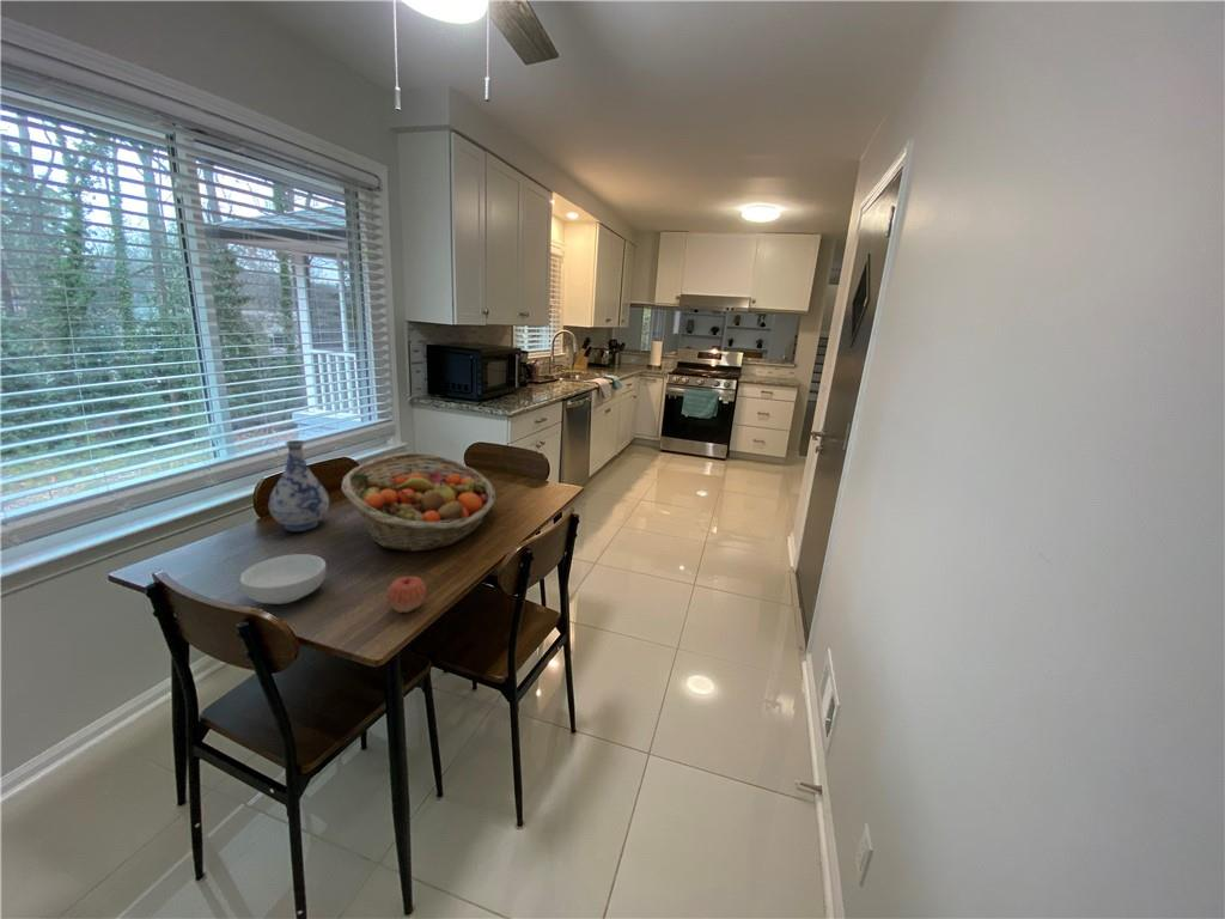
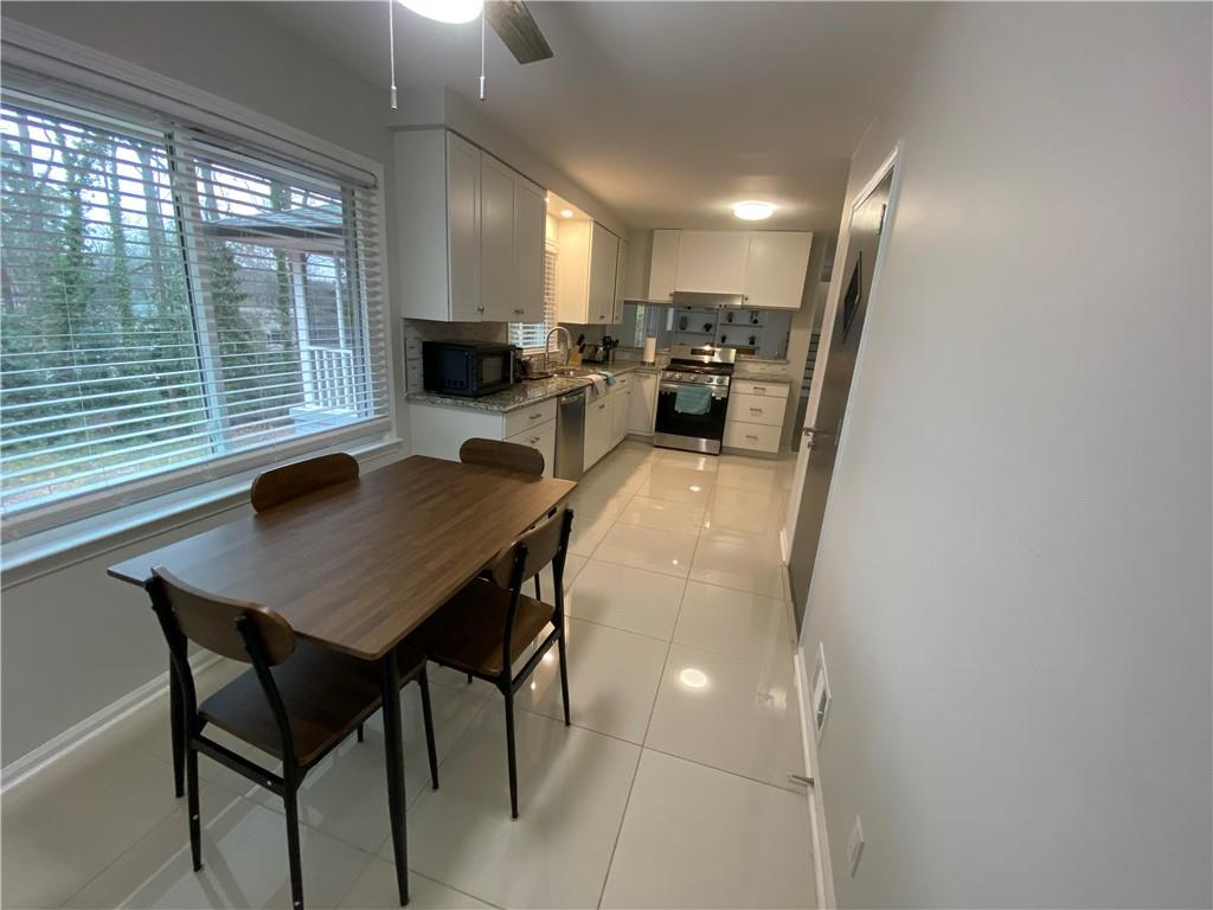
- vase (298, 485)
- apple (406, 592)
- cereal bowl (286, 582)
- fruit basket (425, 498)
